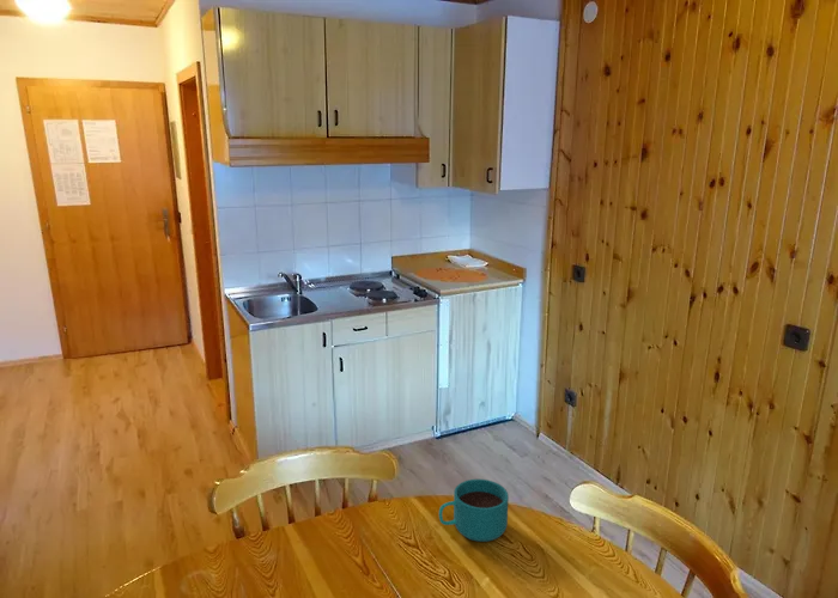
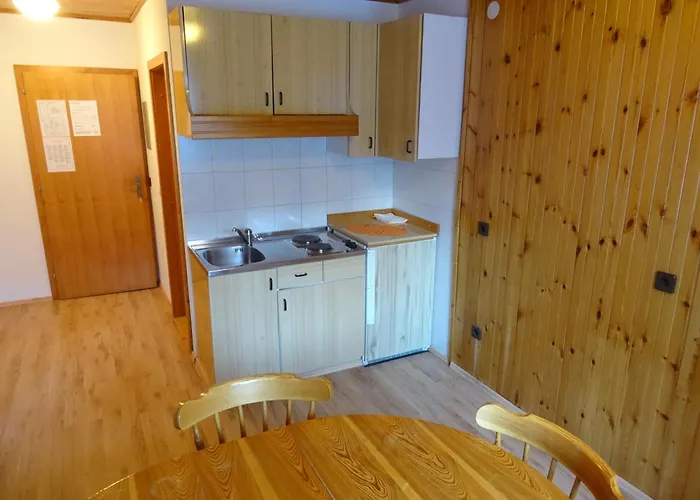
- cup (472, 512)
